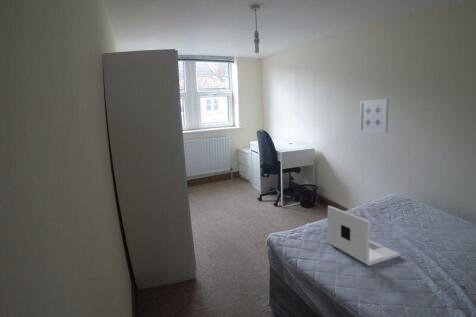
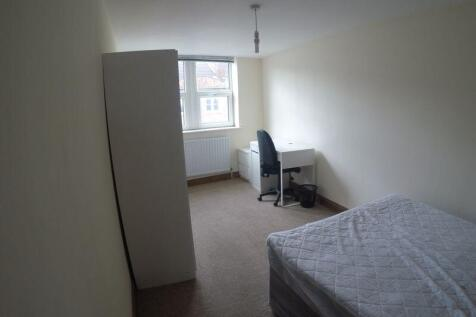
- wall art (373, 116)
- laptop (361, 229)
